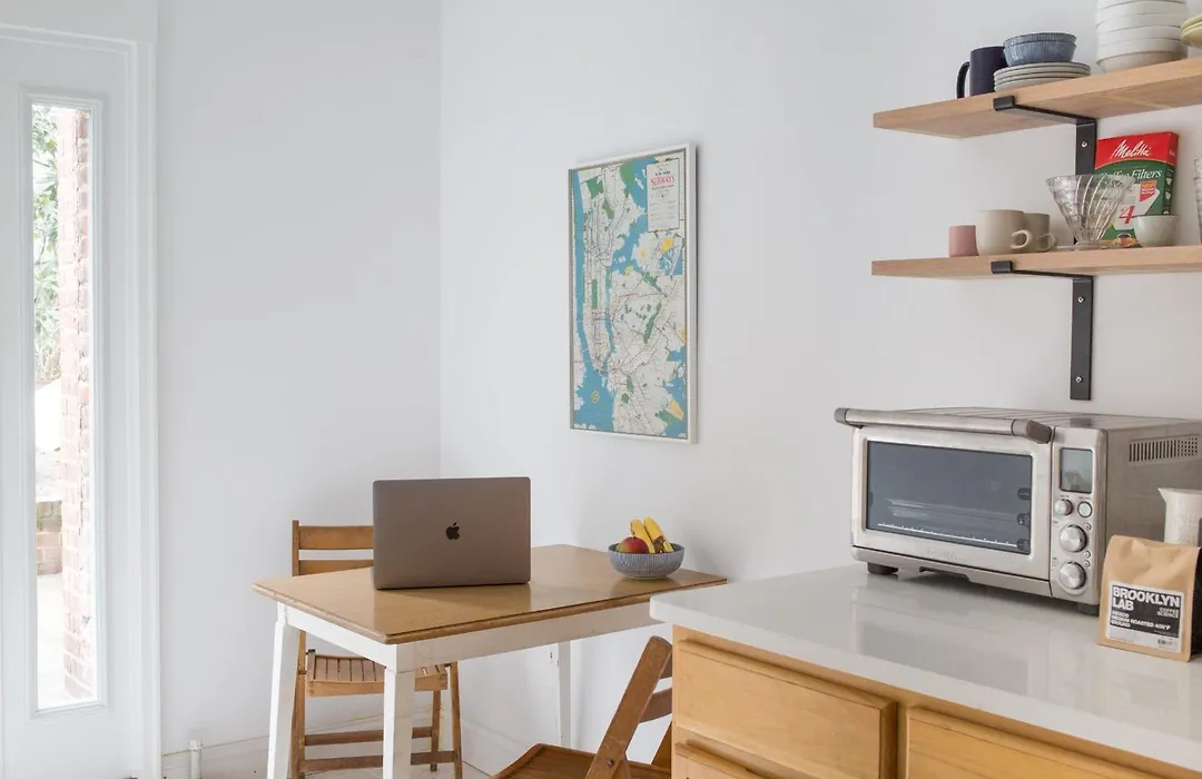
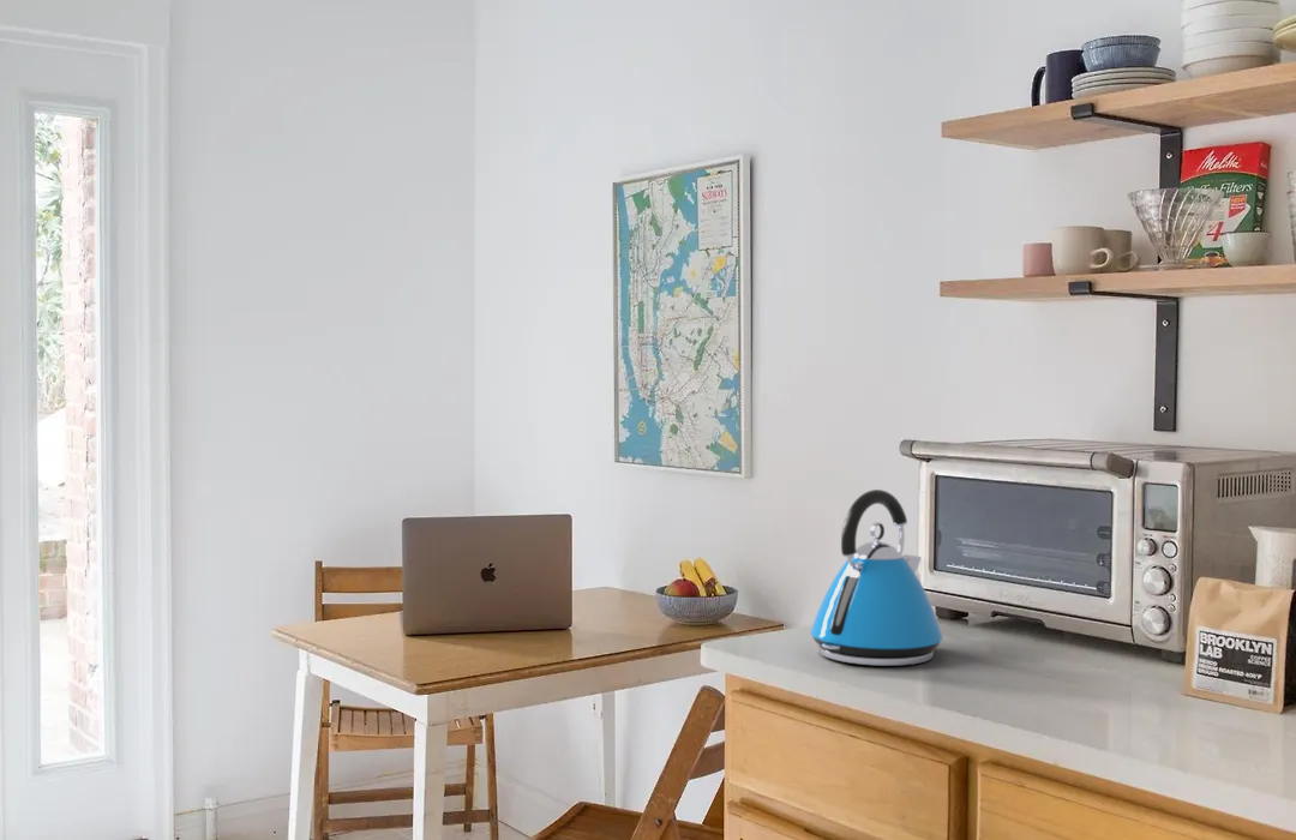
+ kettle (874, 571)
